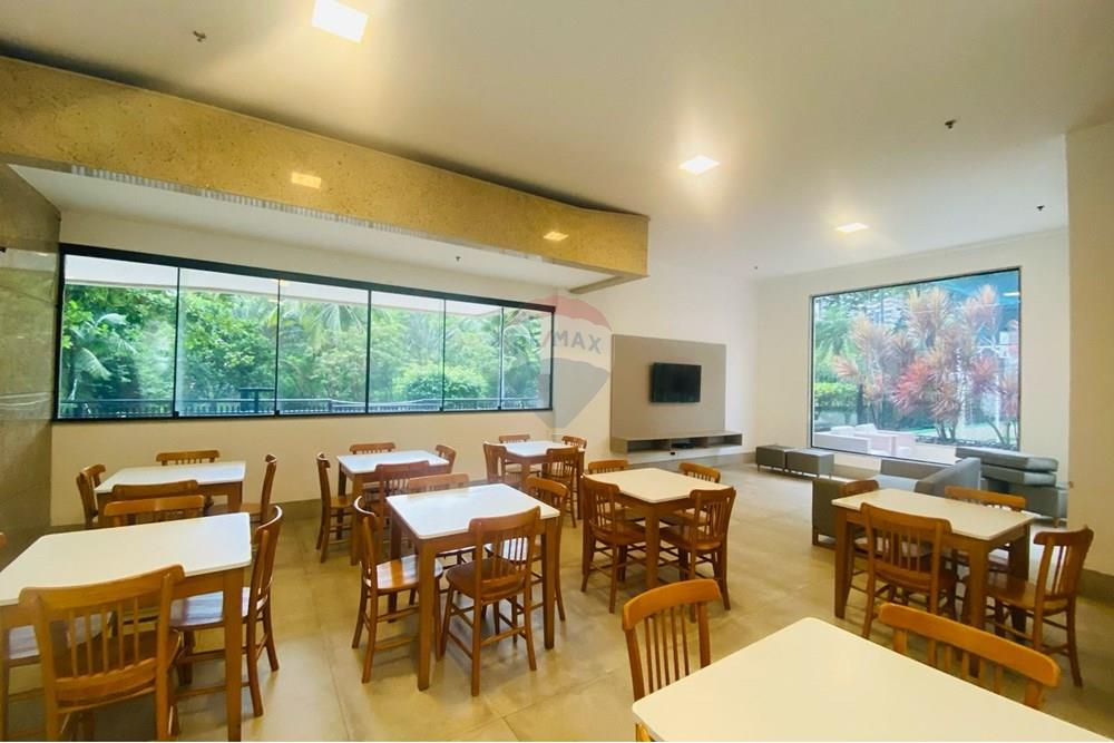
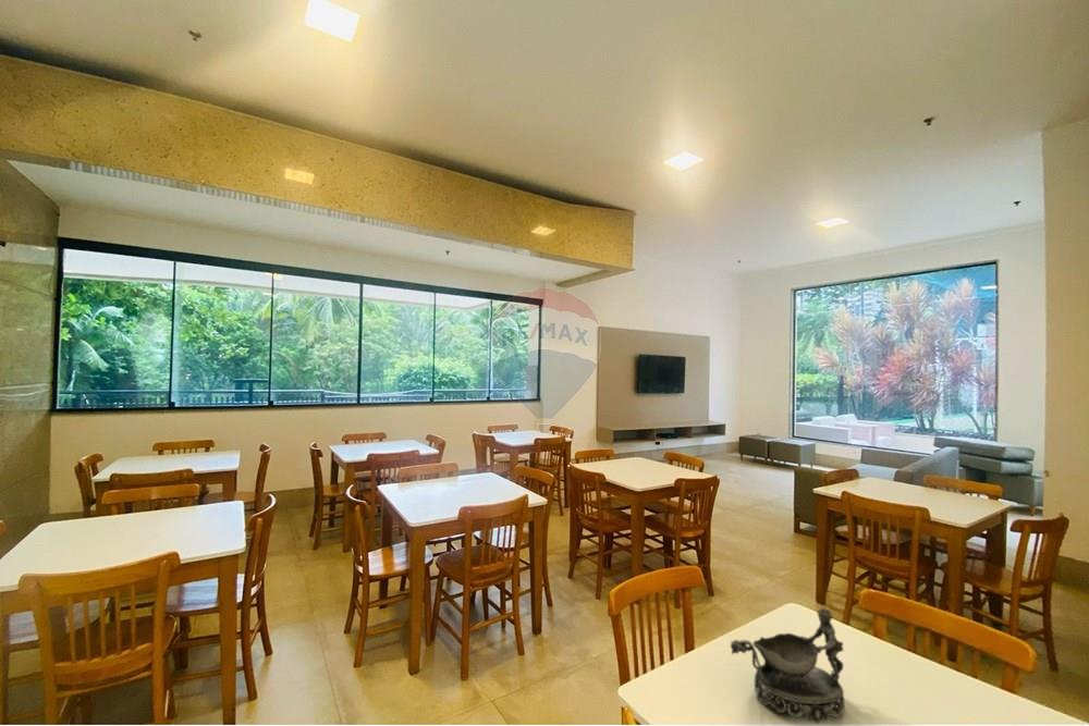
+ decorative bowl (791, 654)
